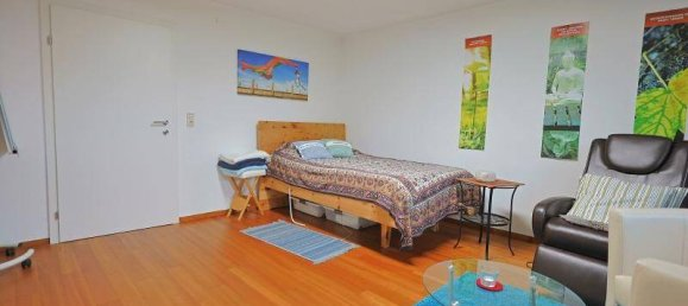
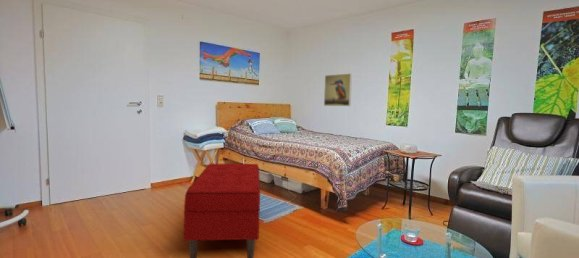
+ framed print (337, 90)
+ bench (228, 203)
